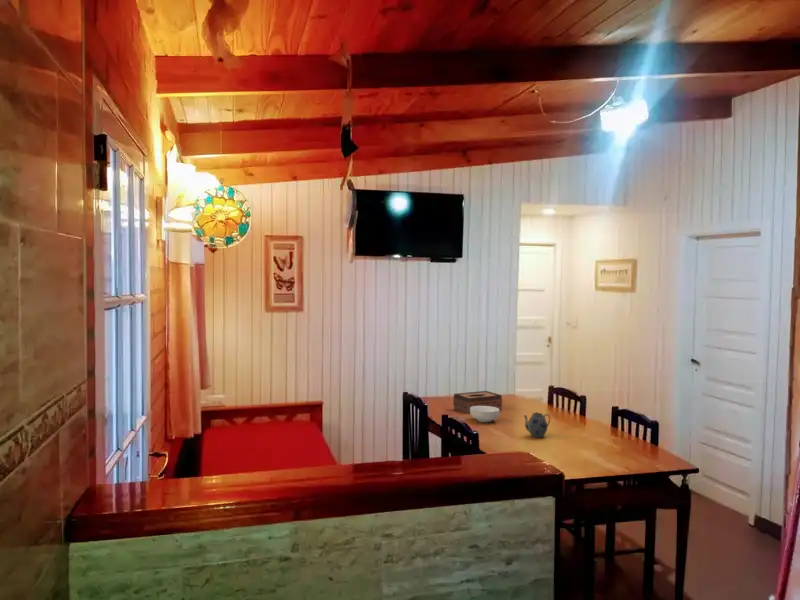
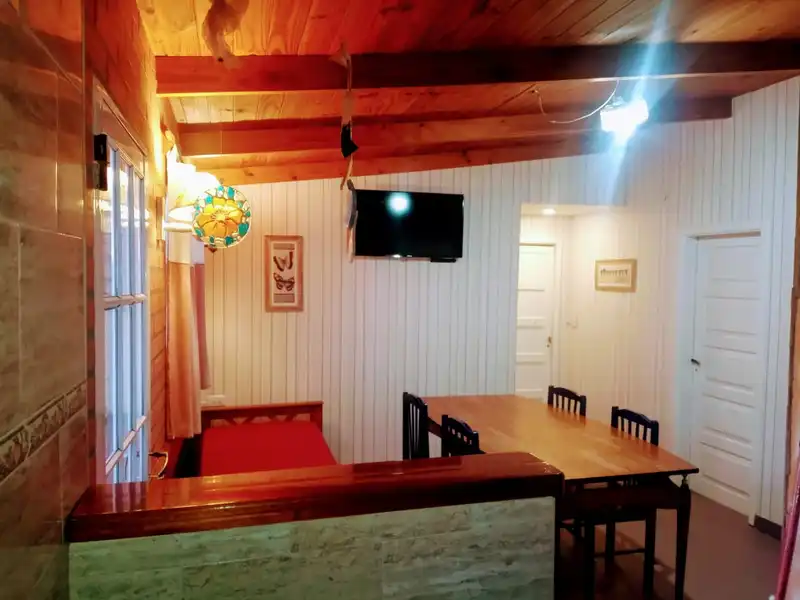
- tissue box (477, 402)
- cereal bowl (484, 414)
- teapot (536, 424)
